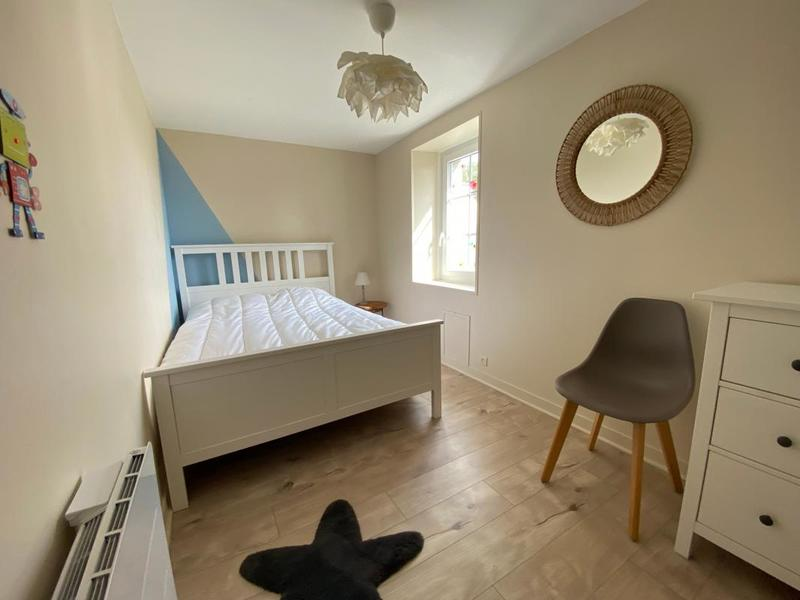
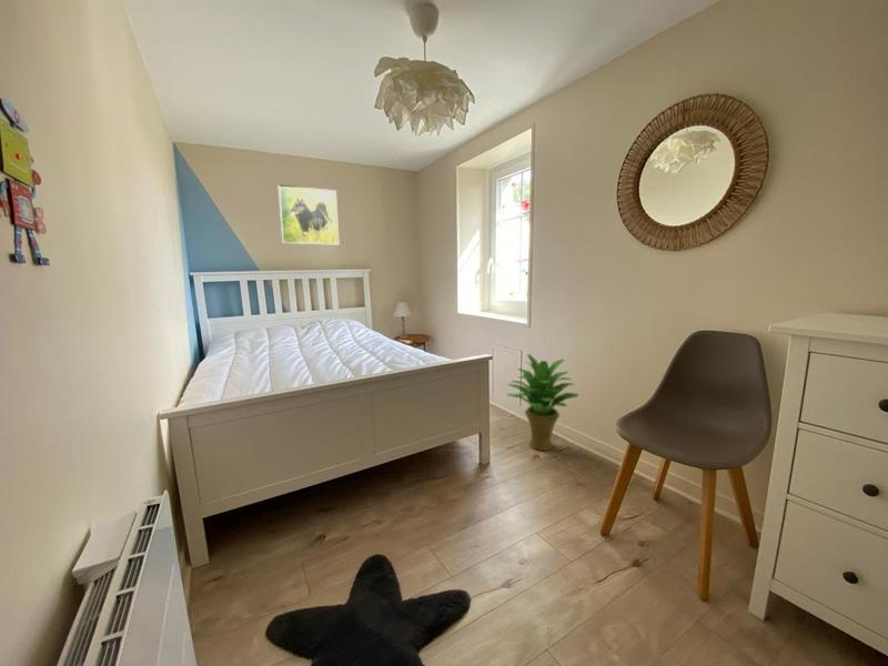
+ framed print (310, 215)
+ potted plant (543, 402)
